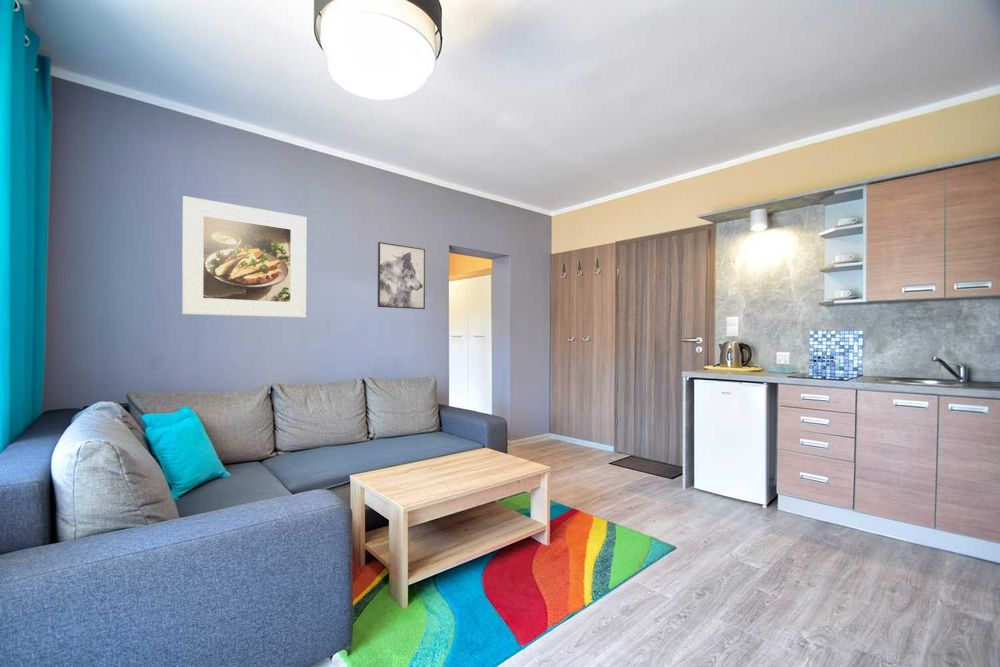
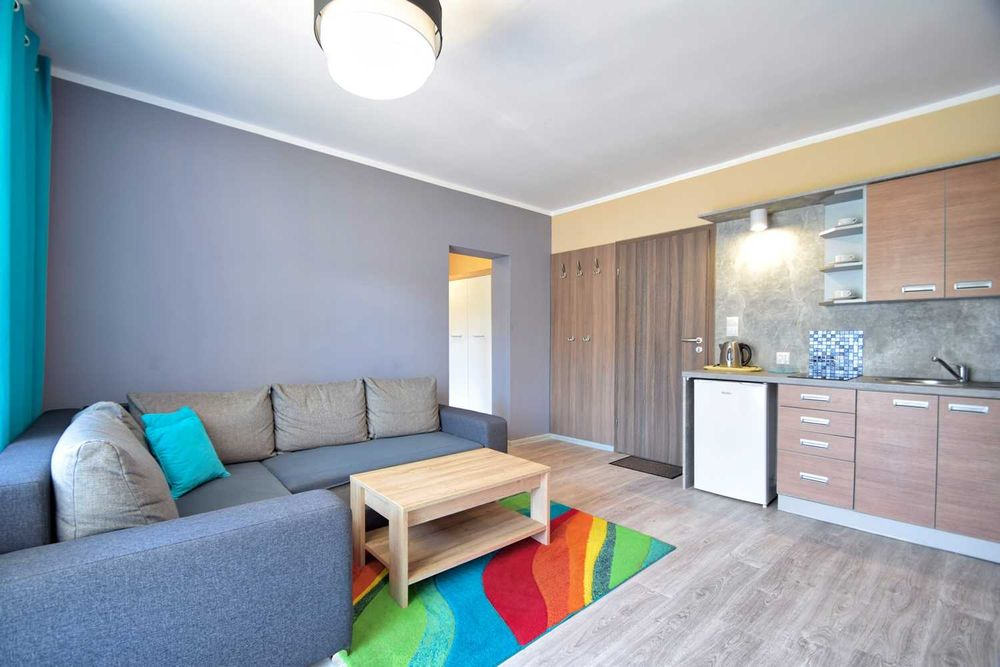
- wall art (402, 276)
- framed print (249, 261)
